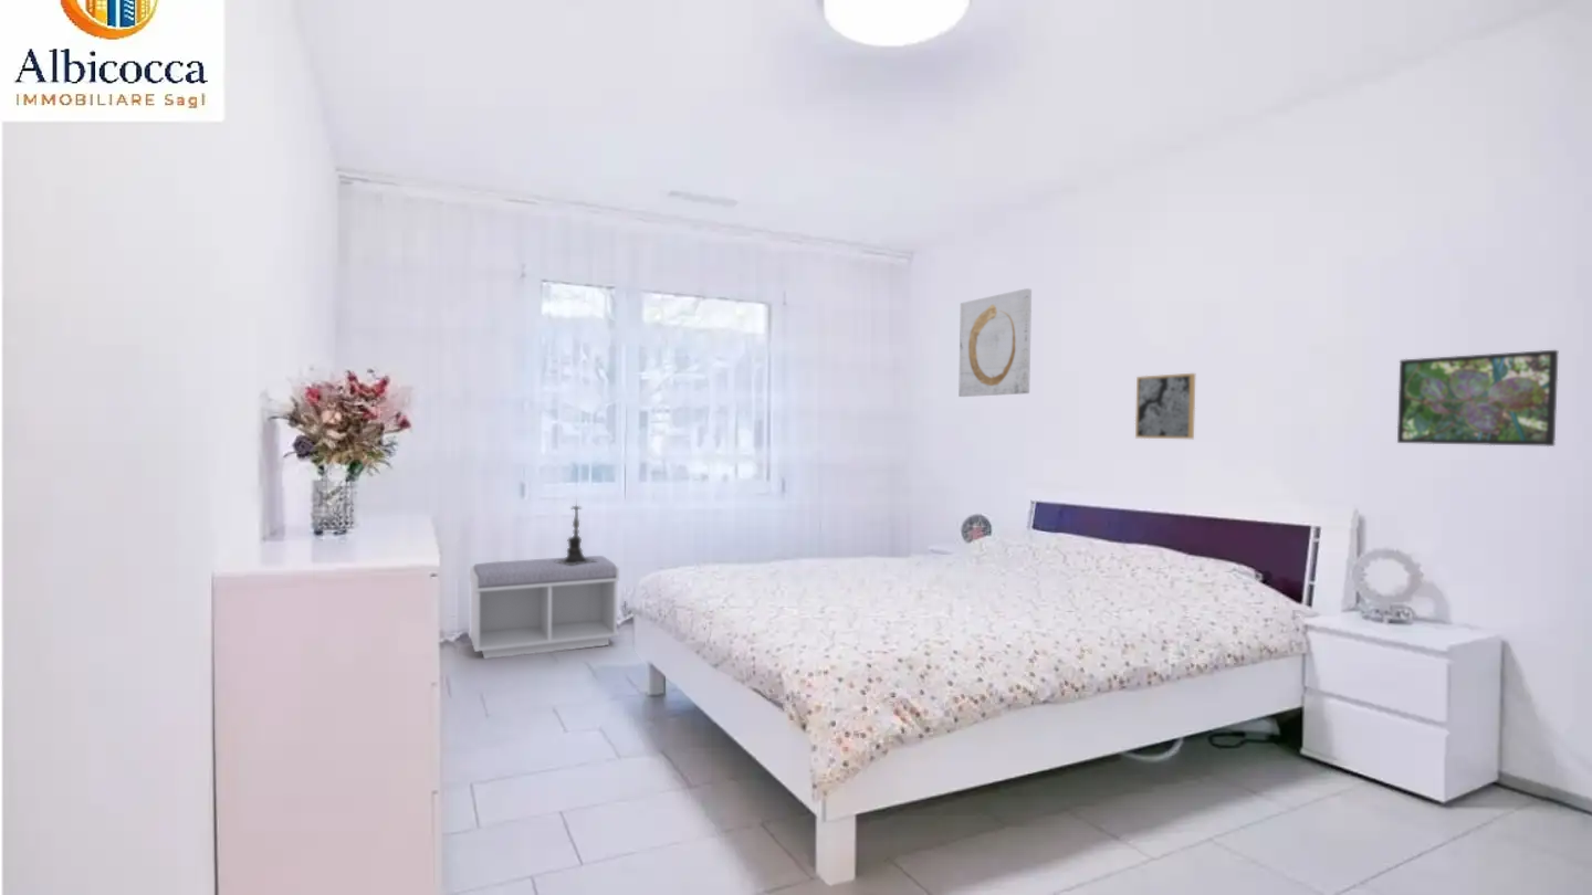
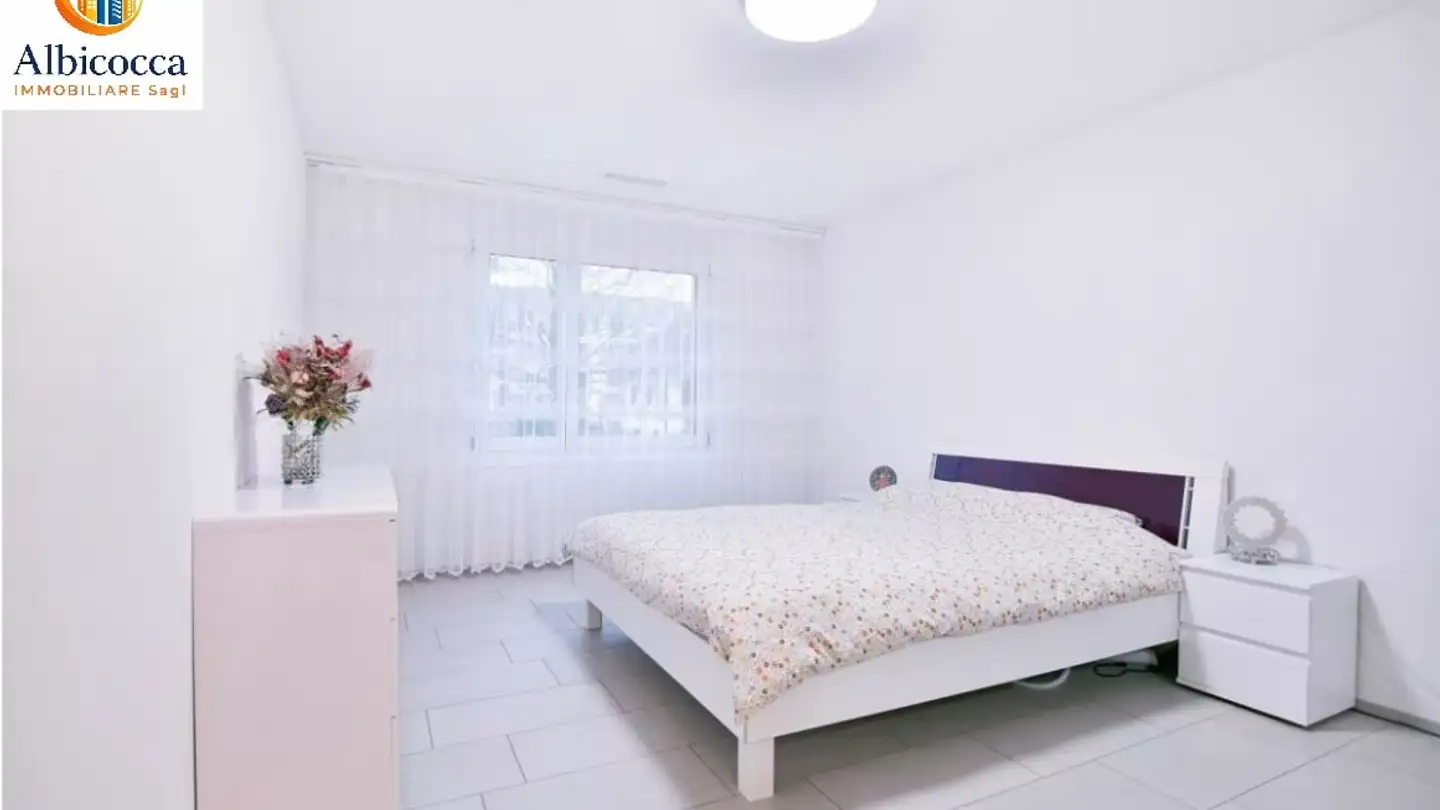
- bench (544, 603)
- wall art (1164, 407)
- candle holder (575, 528)
- wall art (993, 346)
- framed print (1471, 399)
